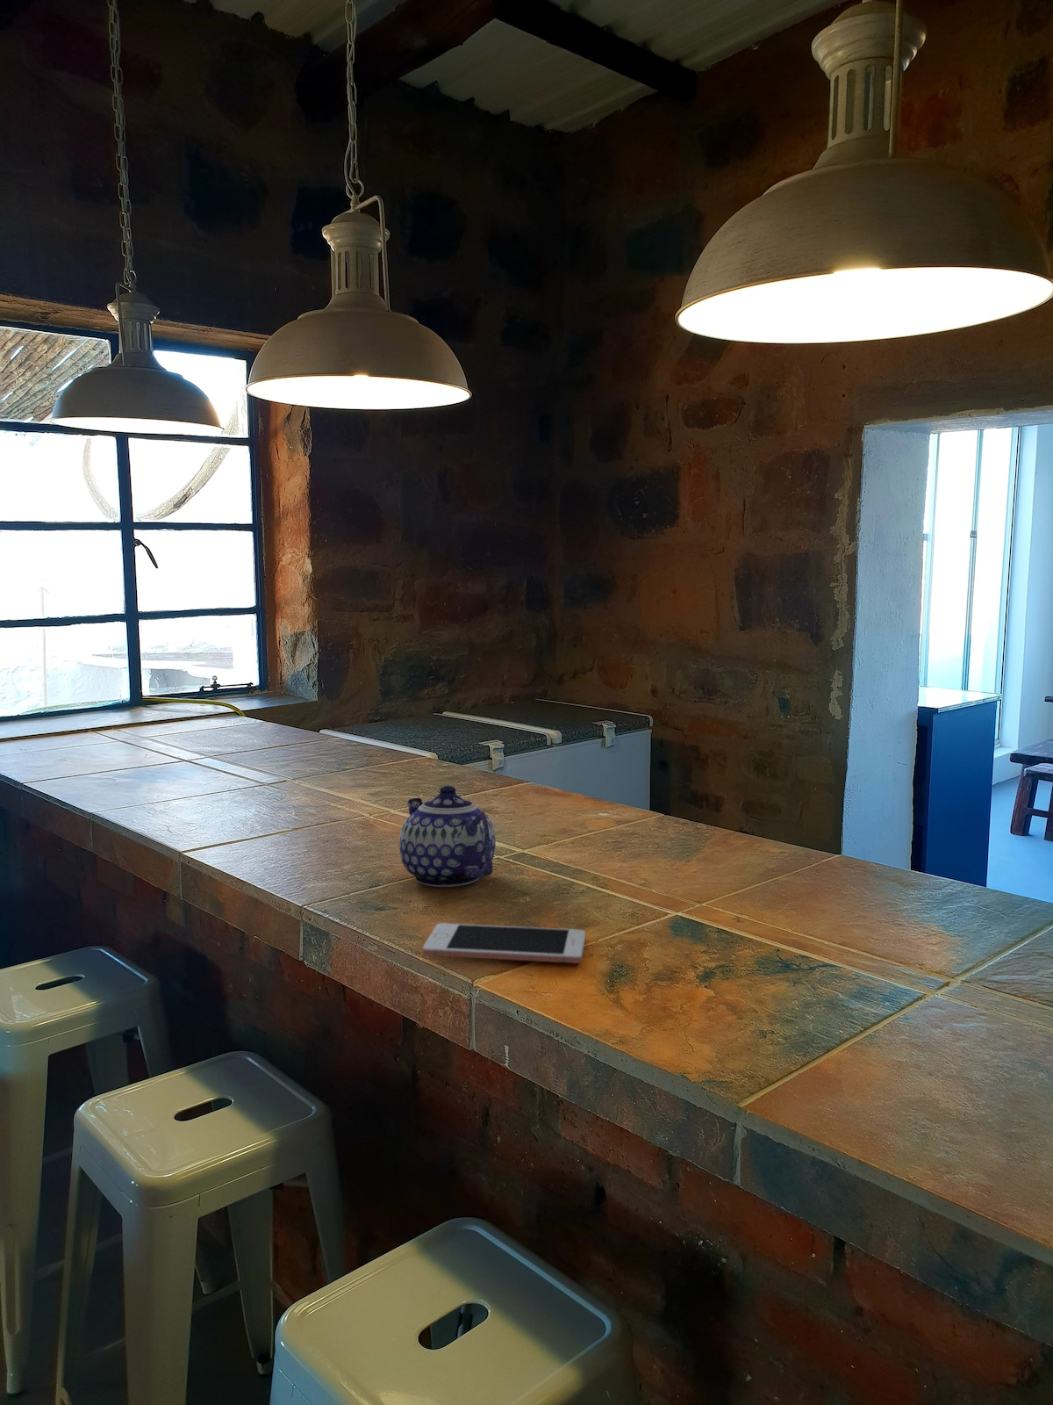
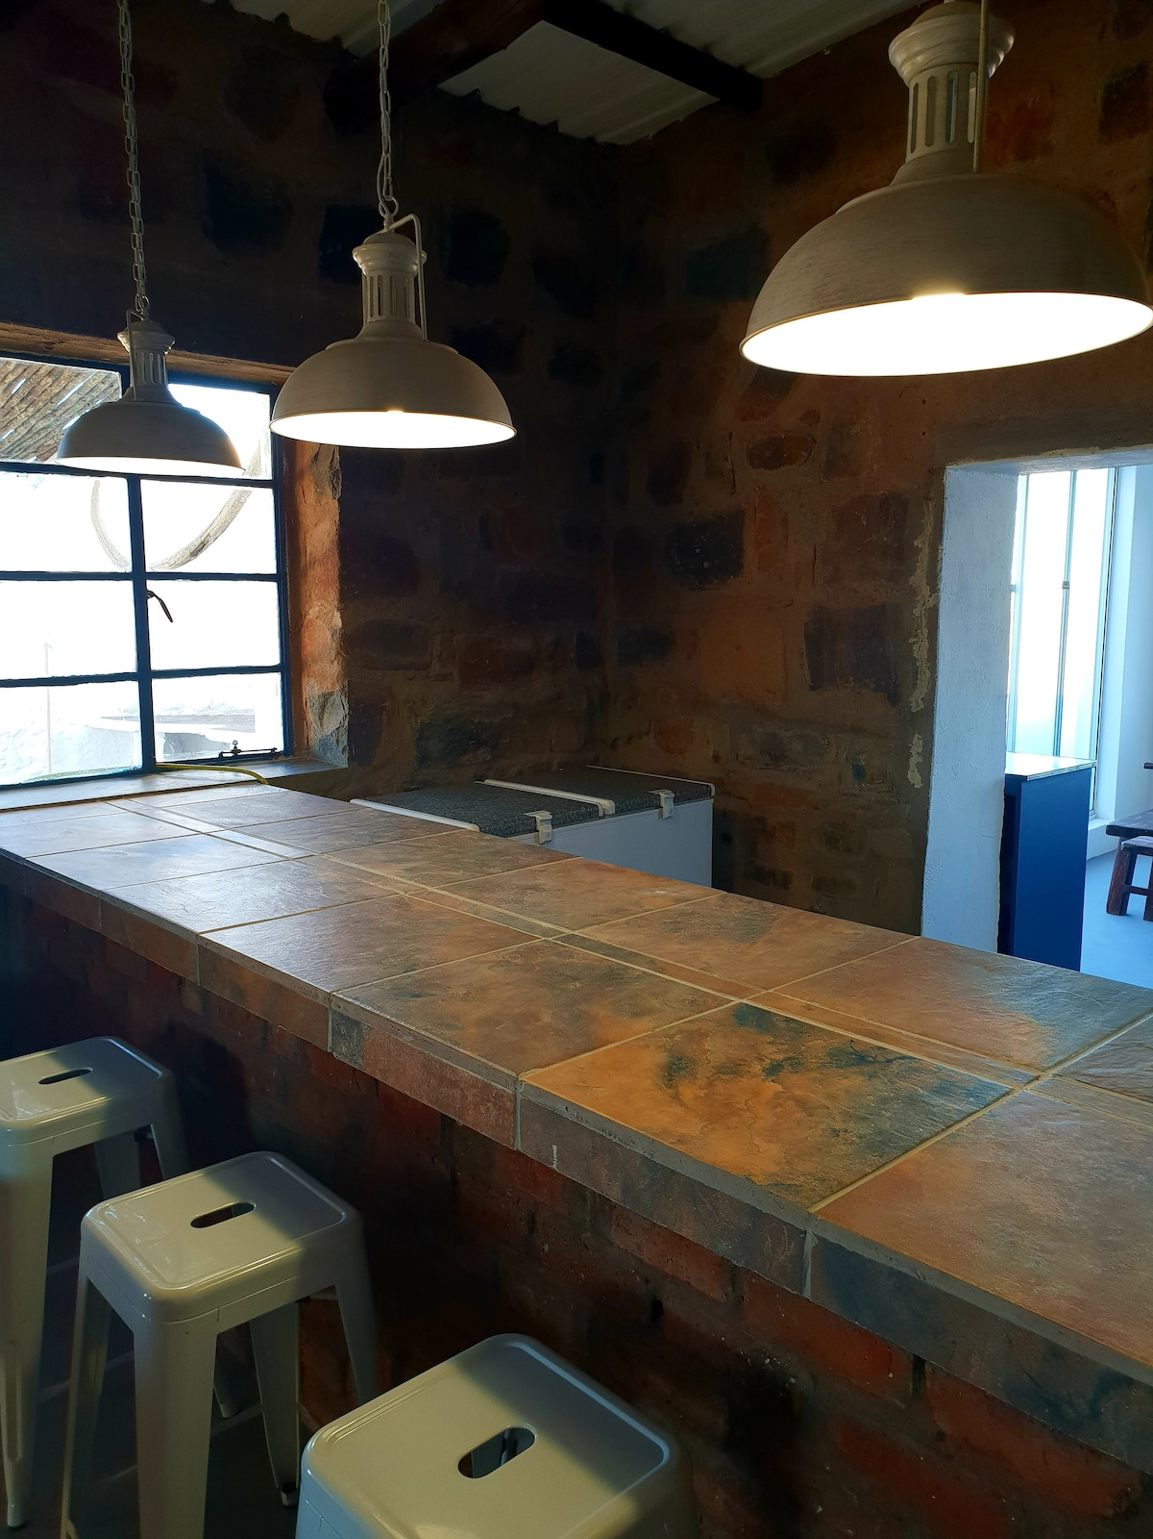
- teapot (448, 832)
- cell phone (505, 943)
